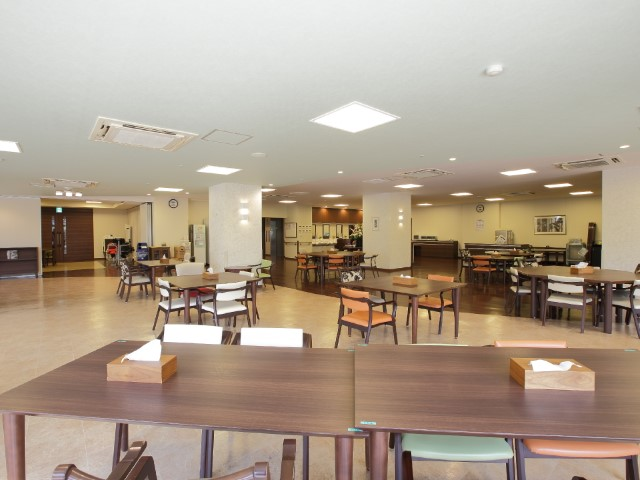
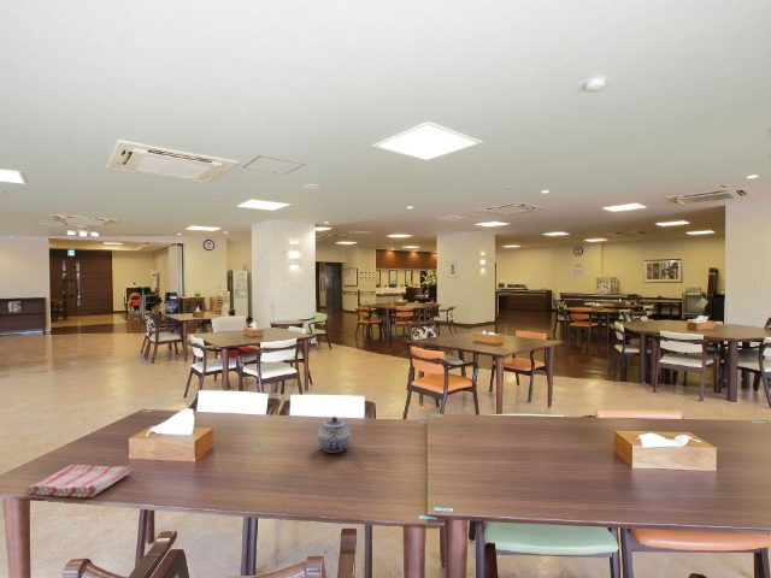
+ dish towel (81, 477)
+ teapot (334, 432)
